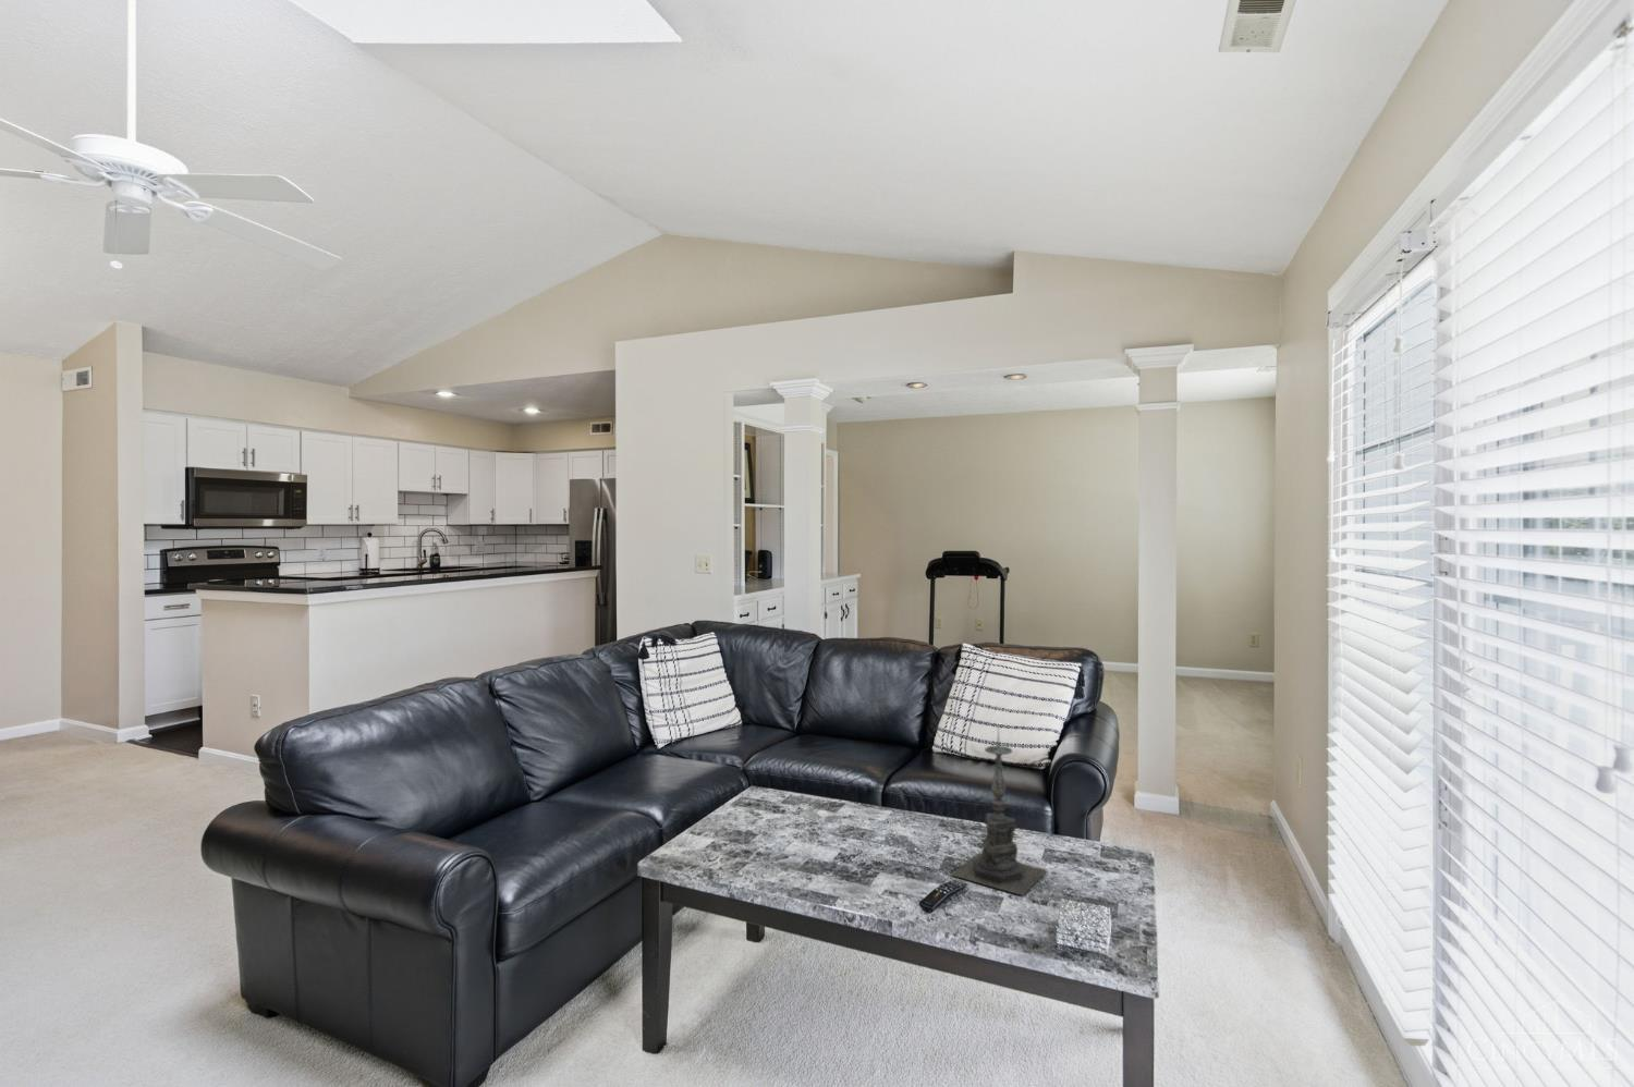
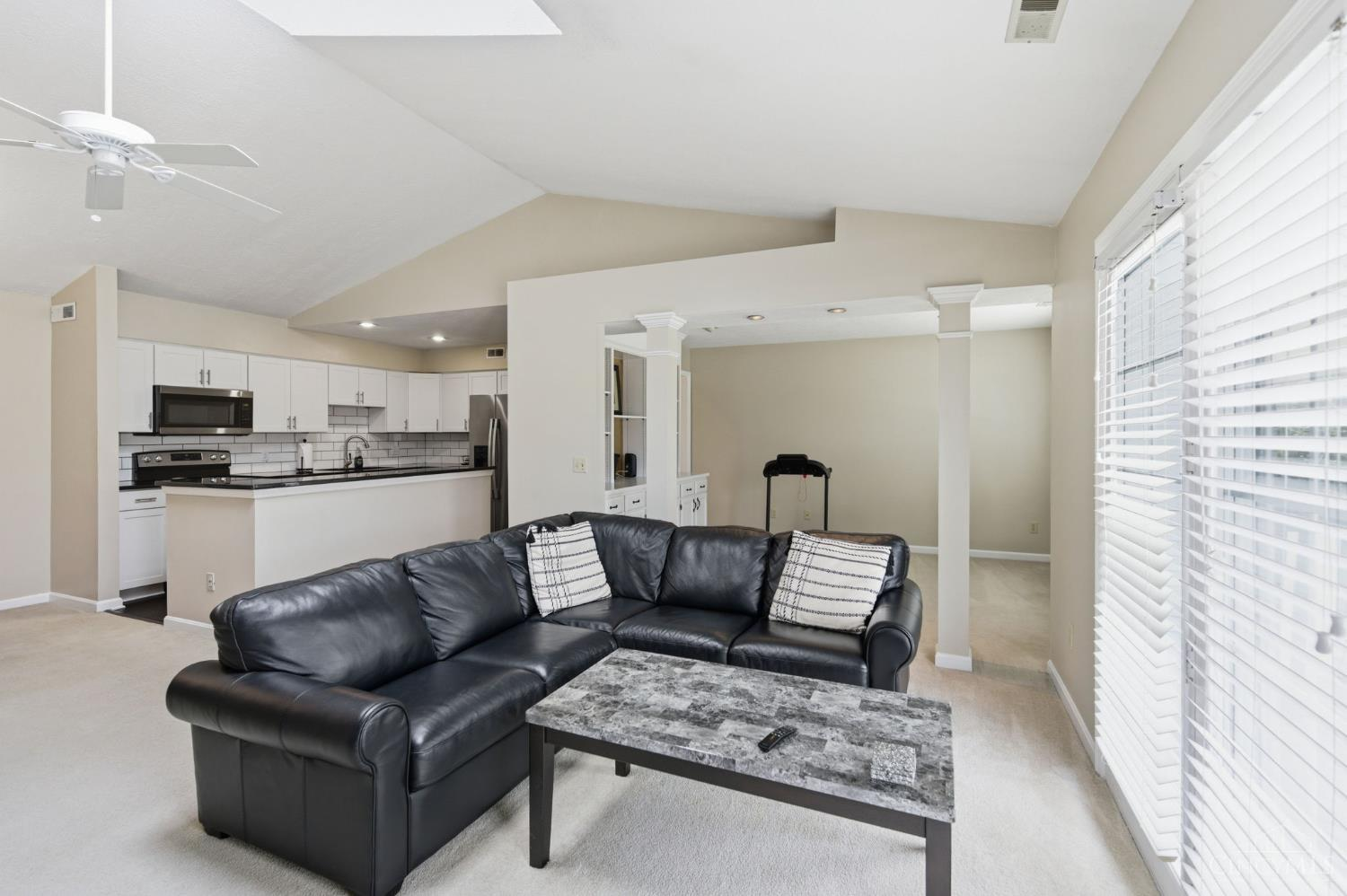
- candle holder (998, 799)
